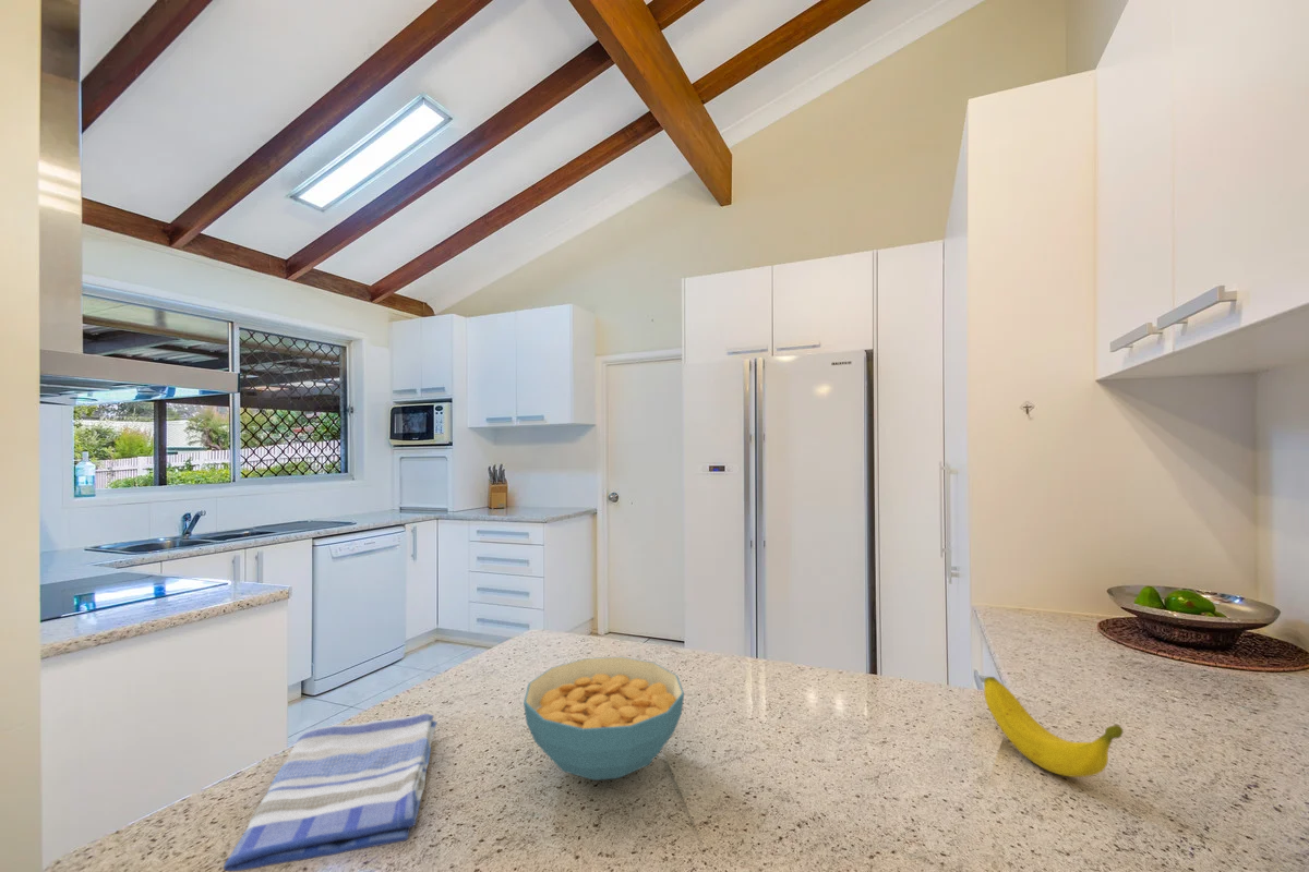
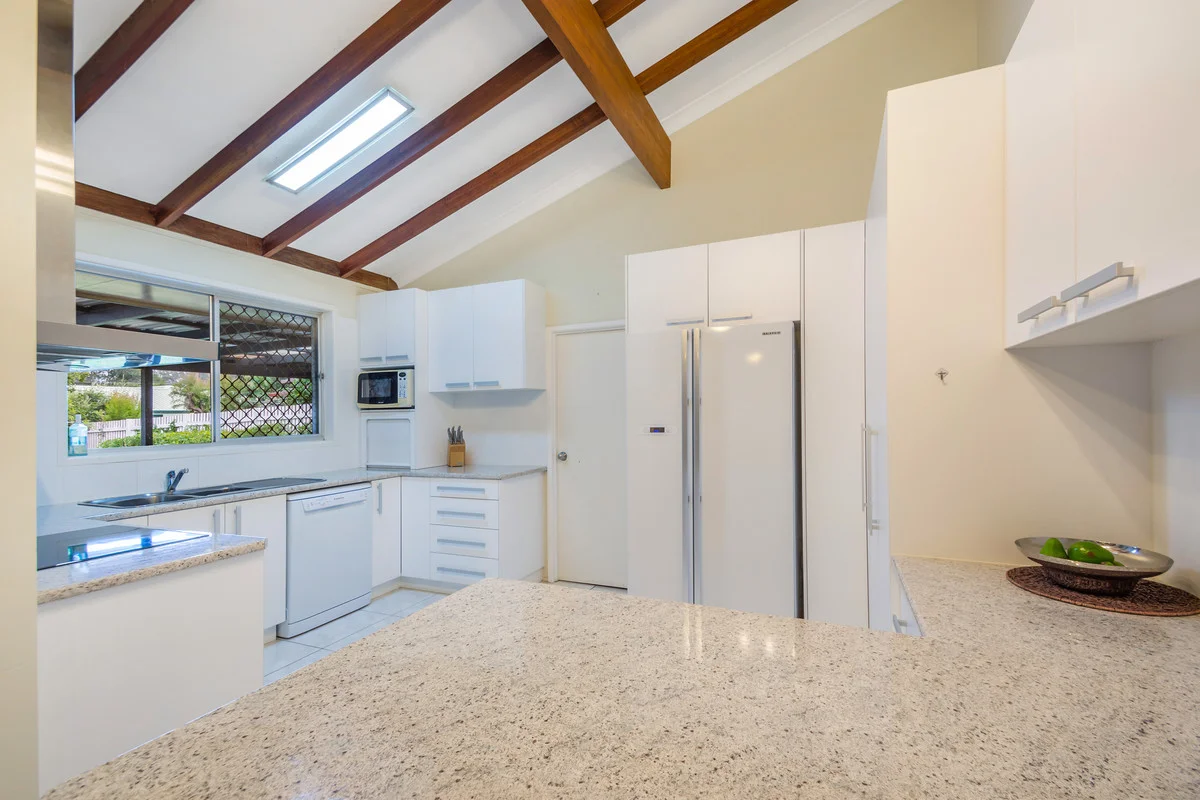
- banana (1043, 727)
- cereal bowl (604, 726)
- dish towel (350, 776)
